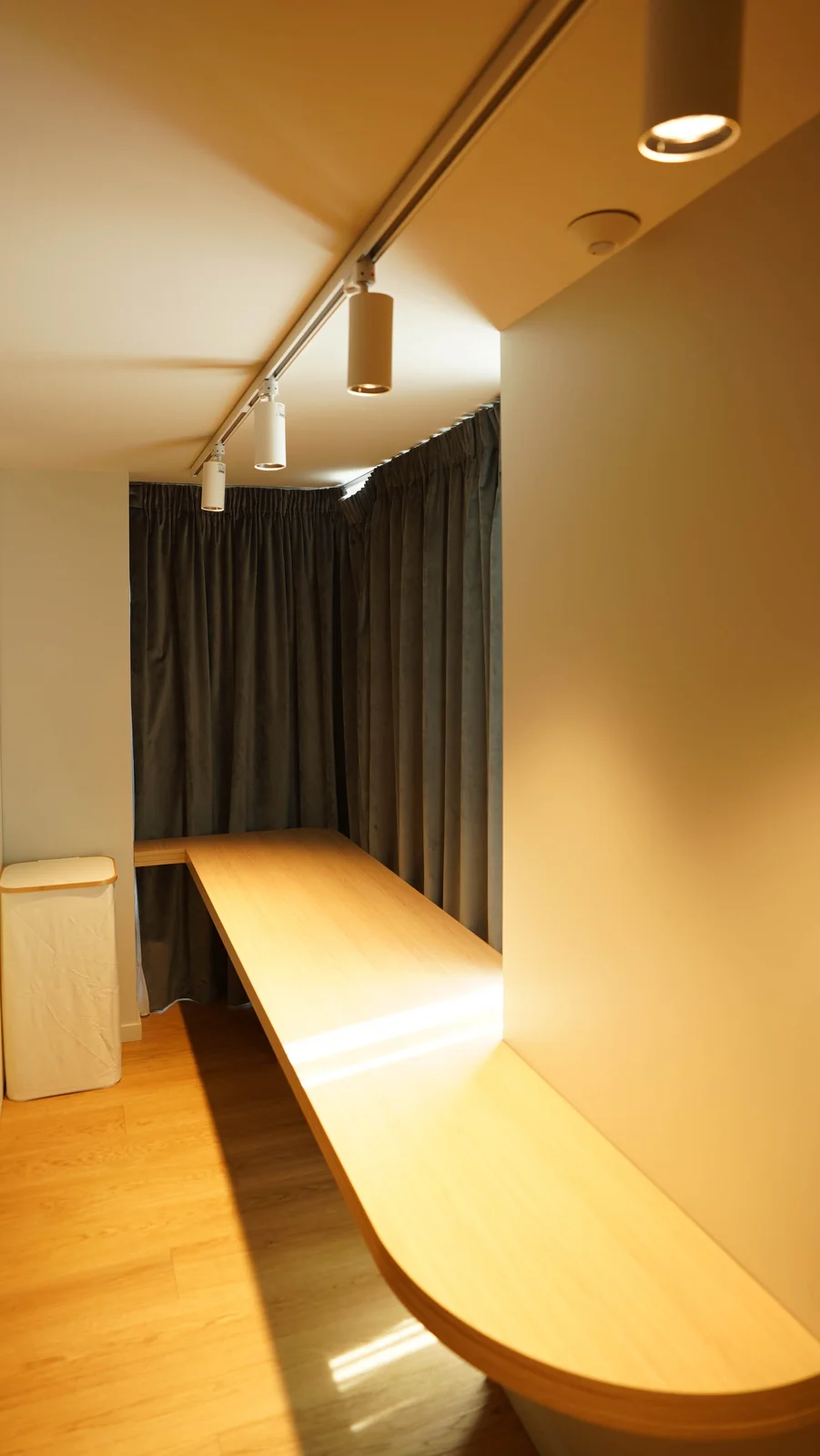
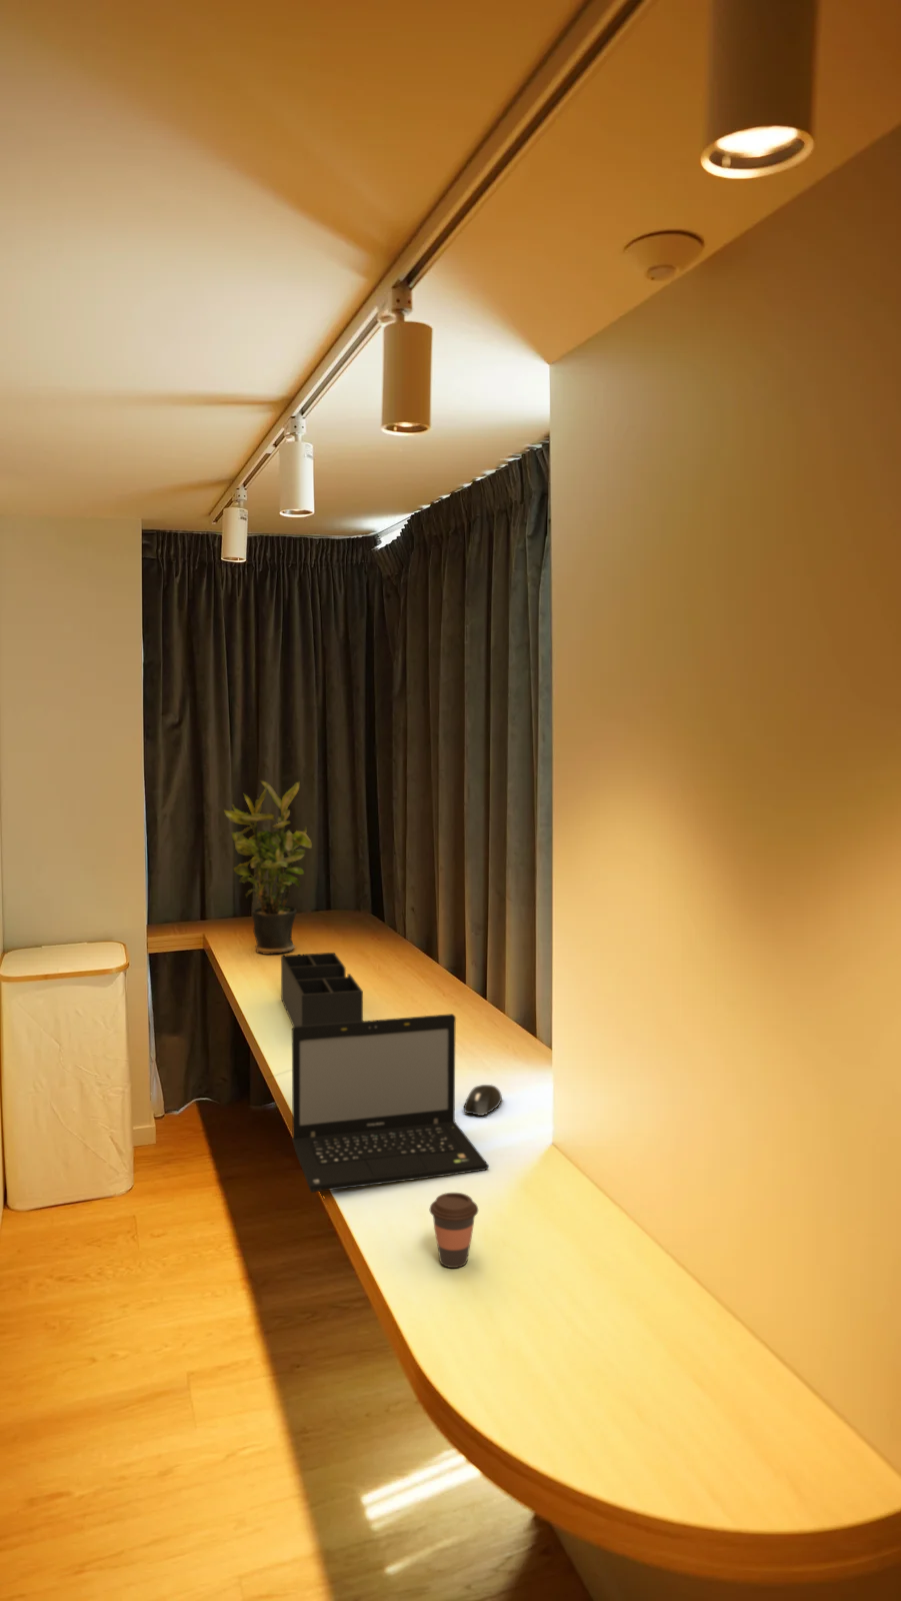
+ coffee cup (453, 1230)
+ laptop (387, 1098)
+ desk organizer (319, 995)
+ potted plant (266, 865)
+ mouse (483, 1095)
